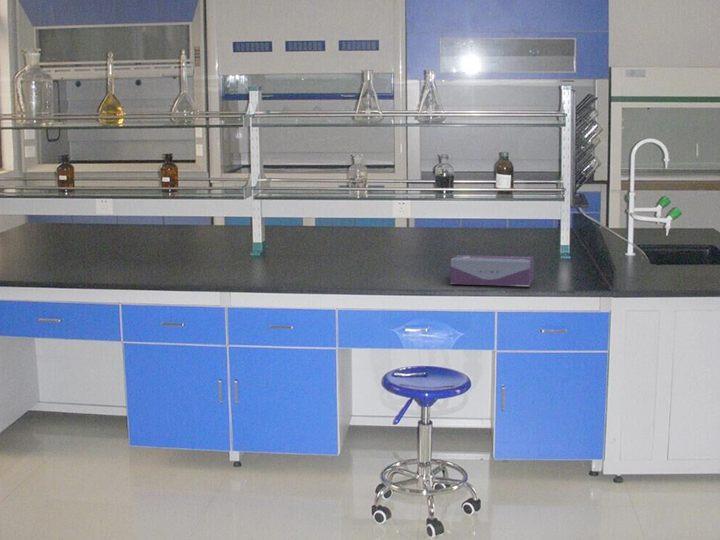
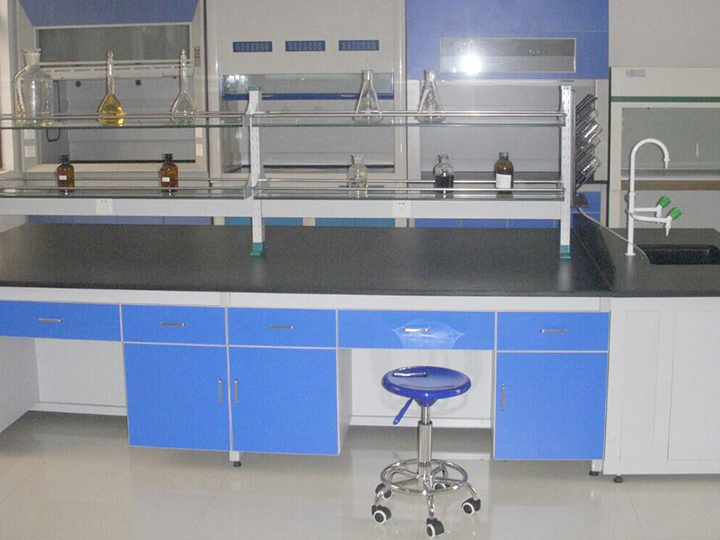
- tissue box (492, 269)
